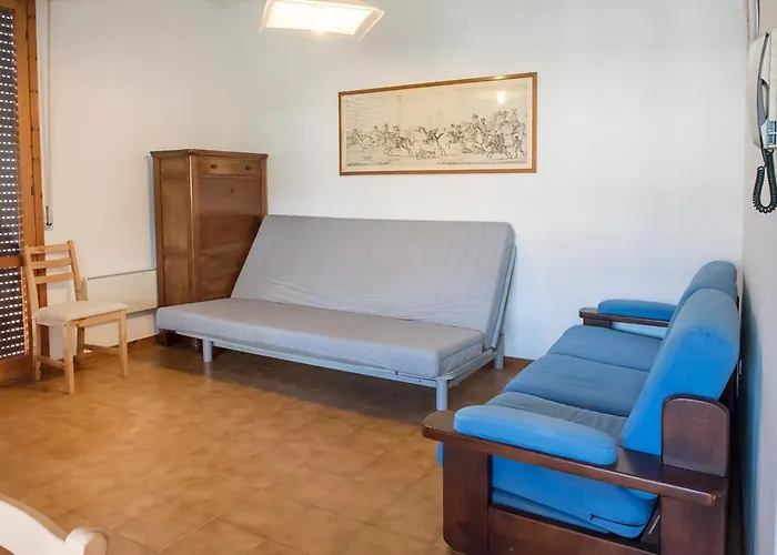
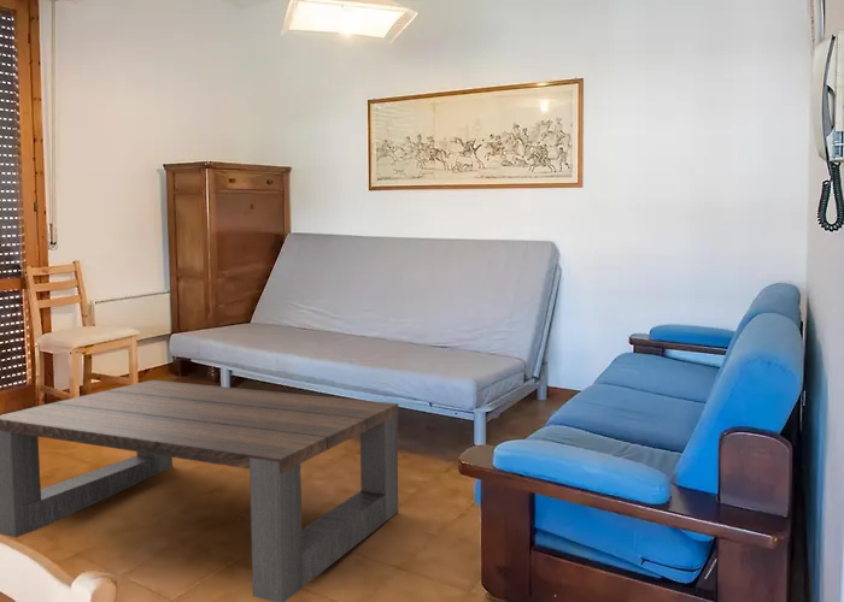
+ coffee table (203, 461)
